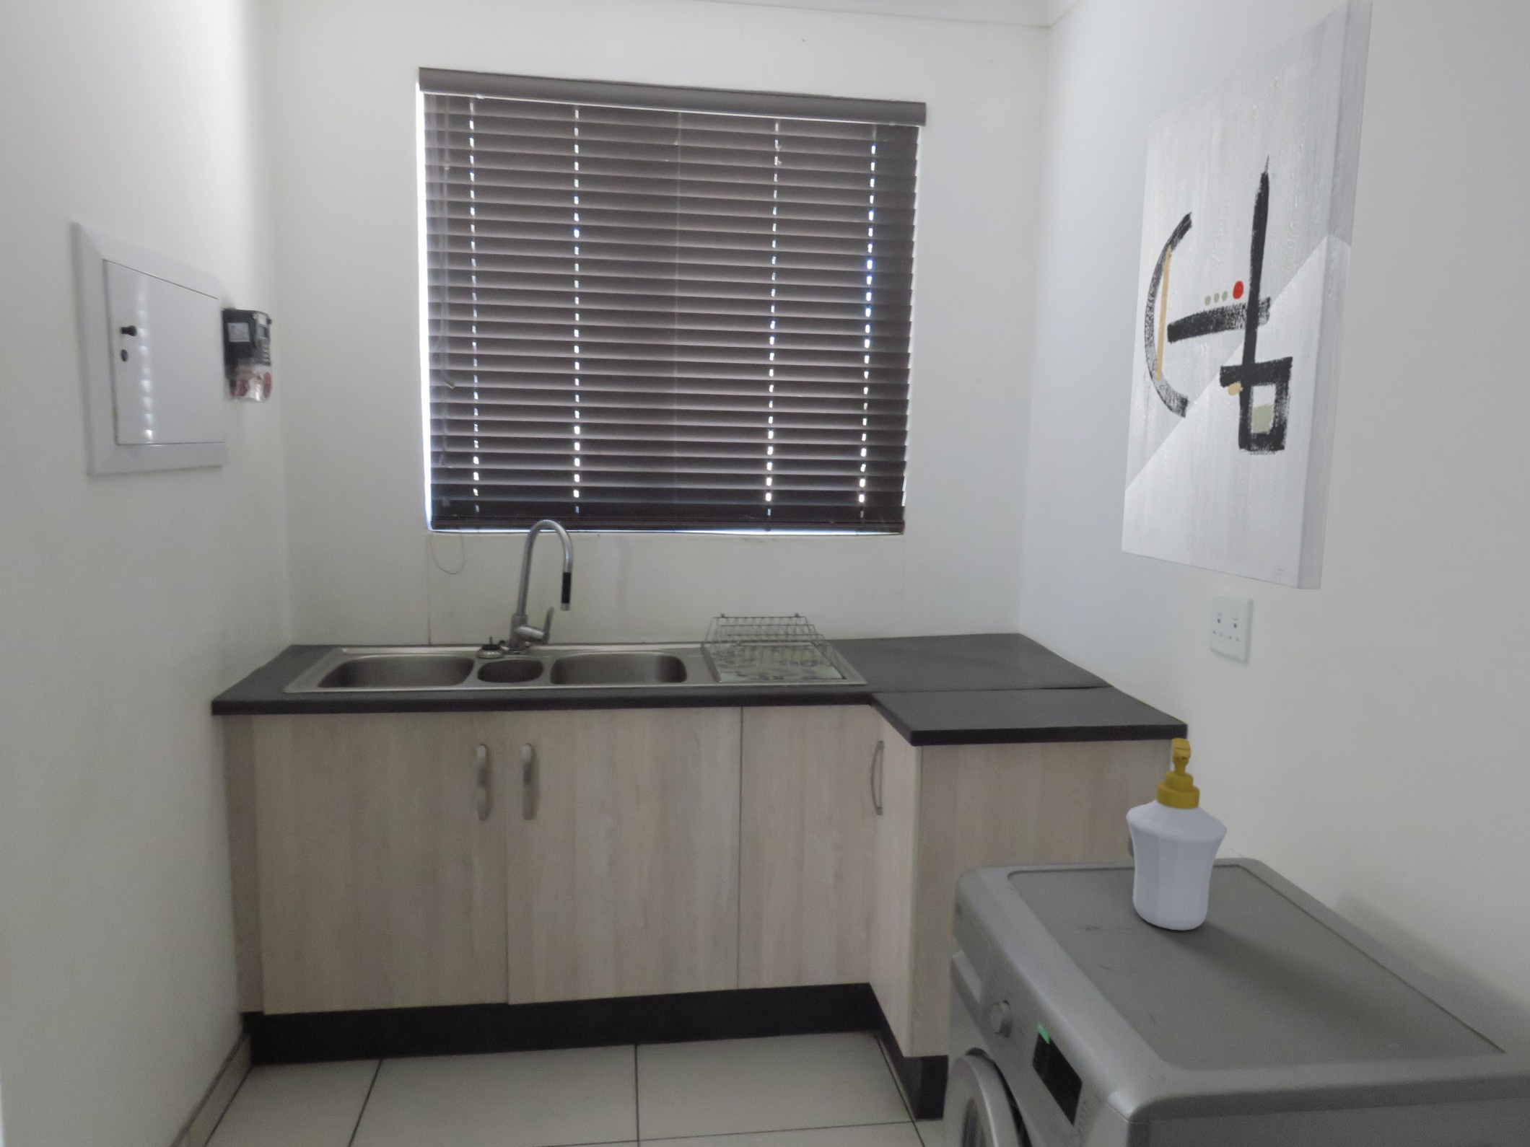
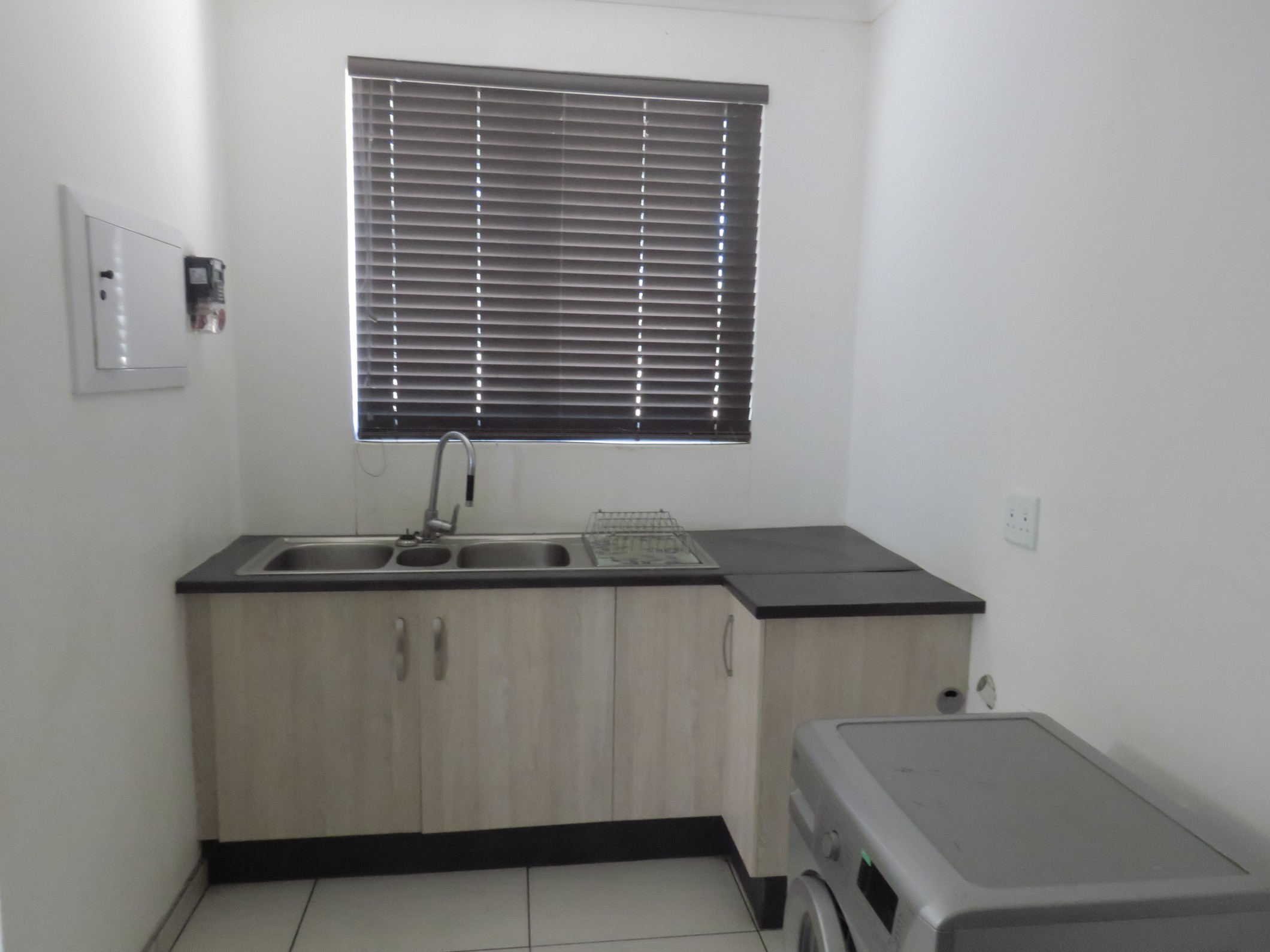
- wall art (1225, 327)
- soap bottle (1175, 831)
